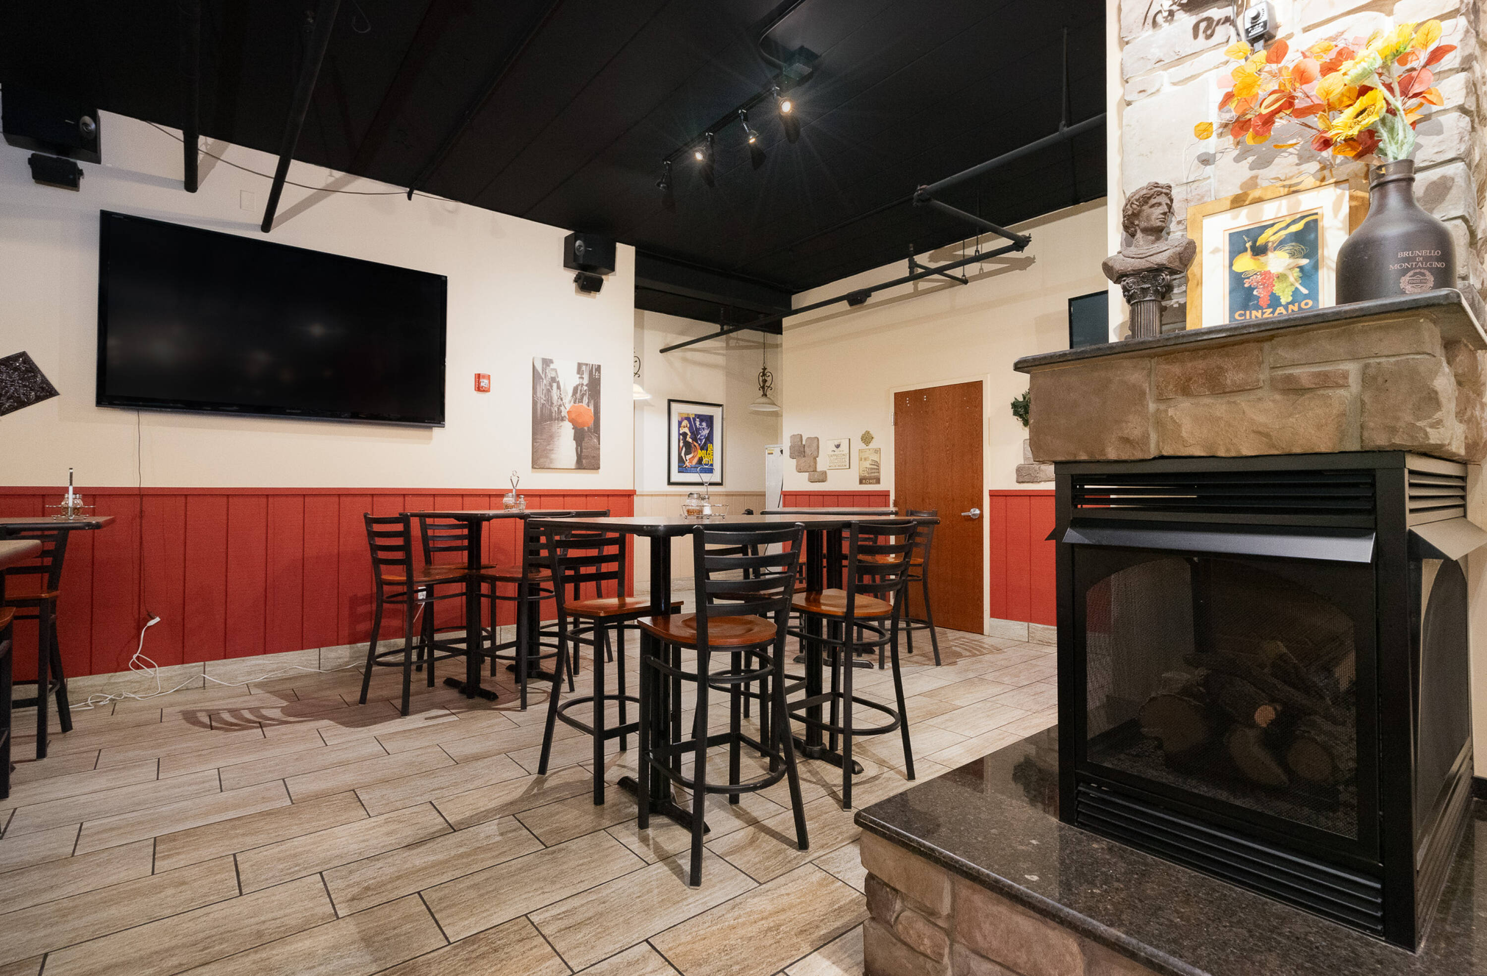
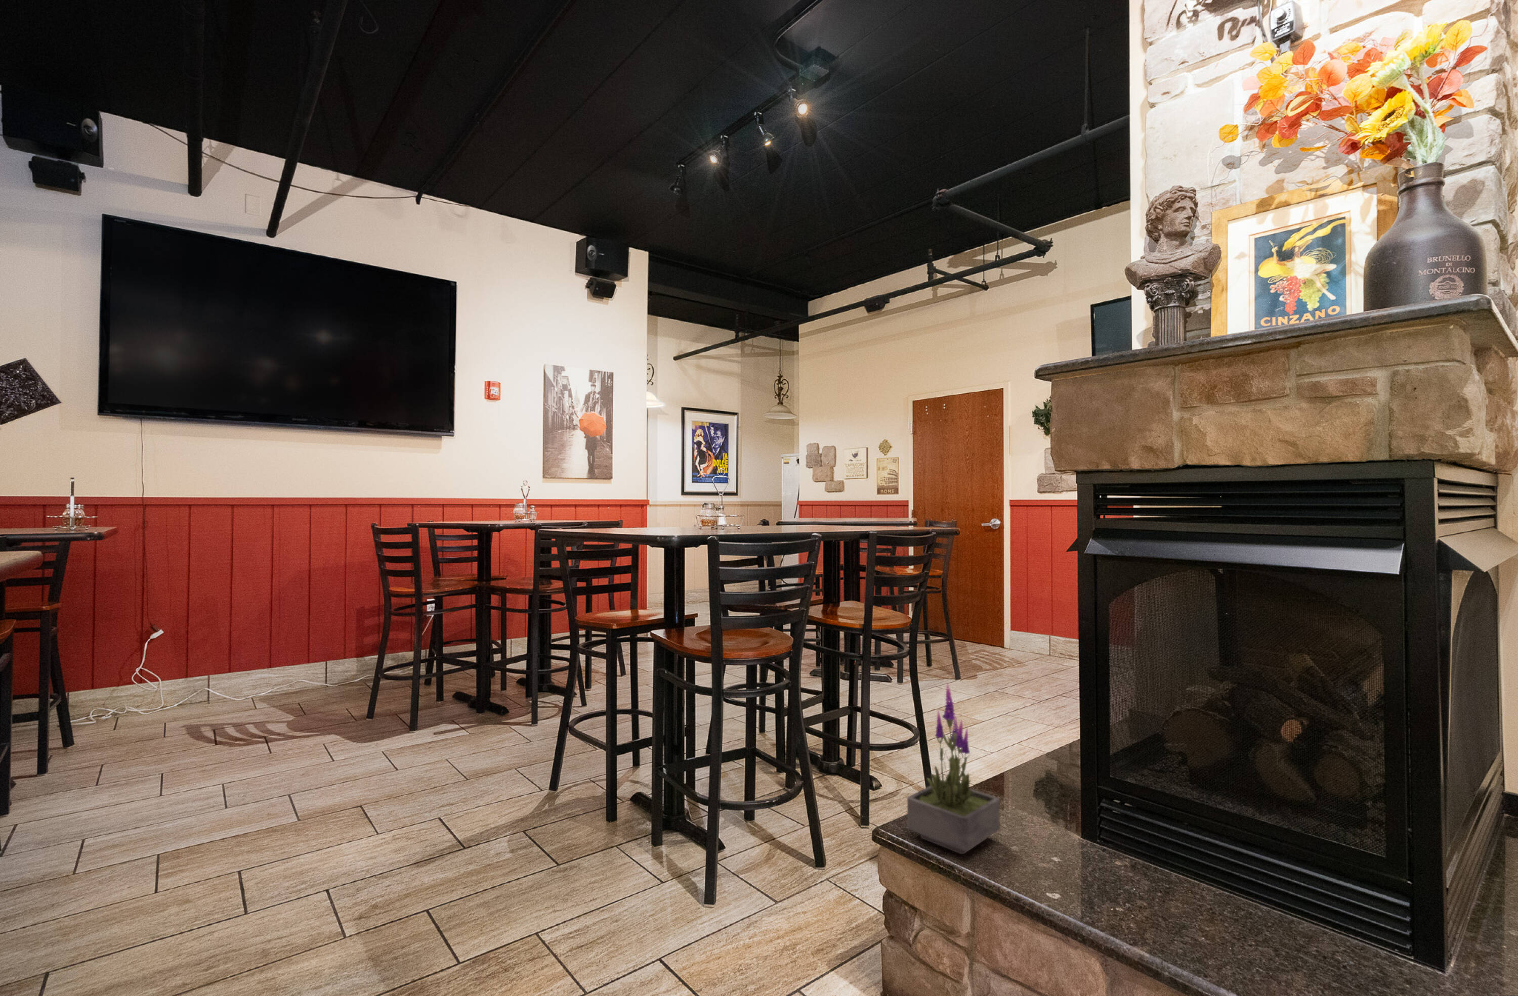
+ potted plant (953, 760)
